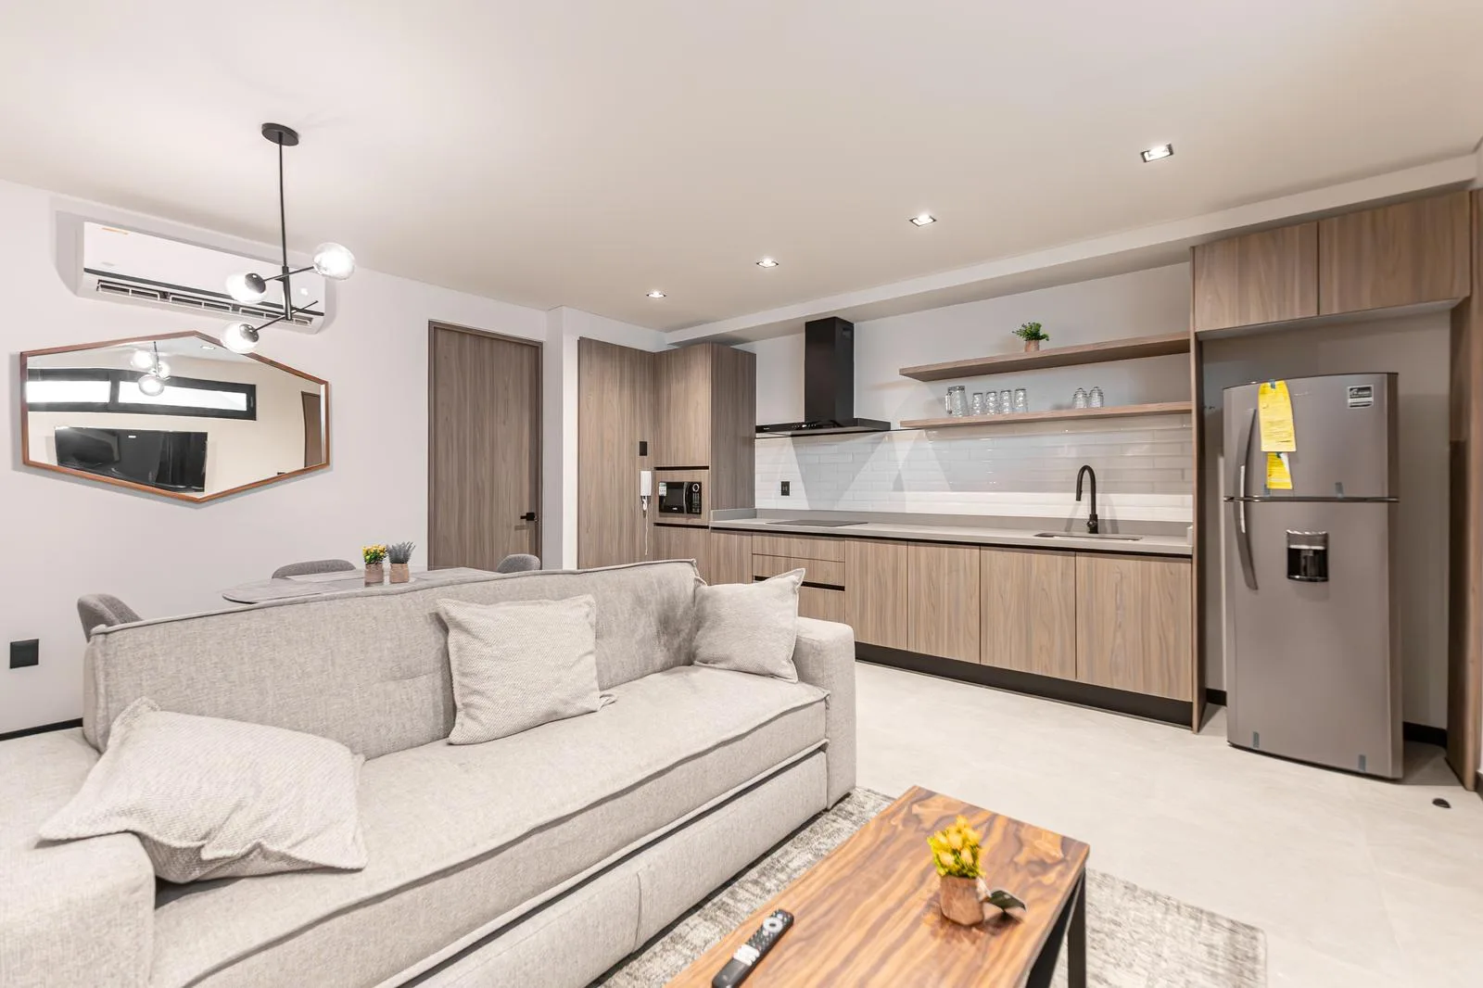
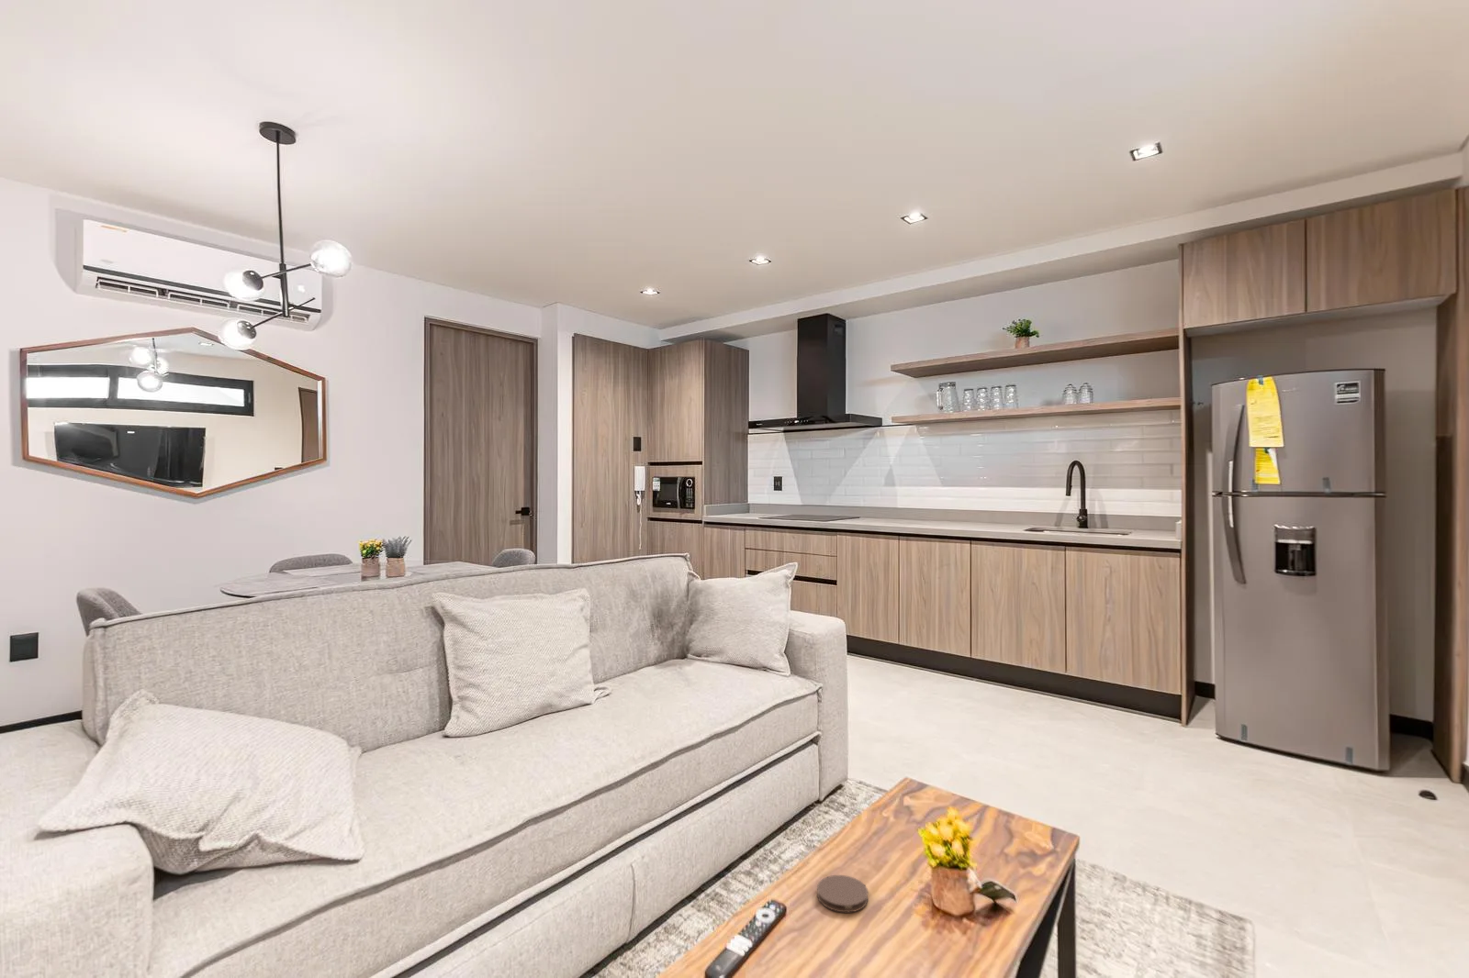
+ coaster (842, 893)
